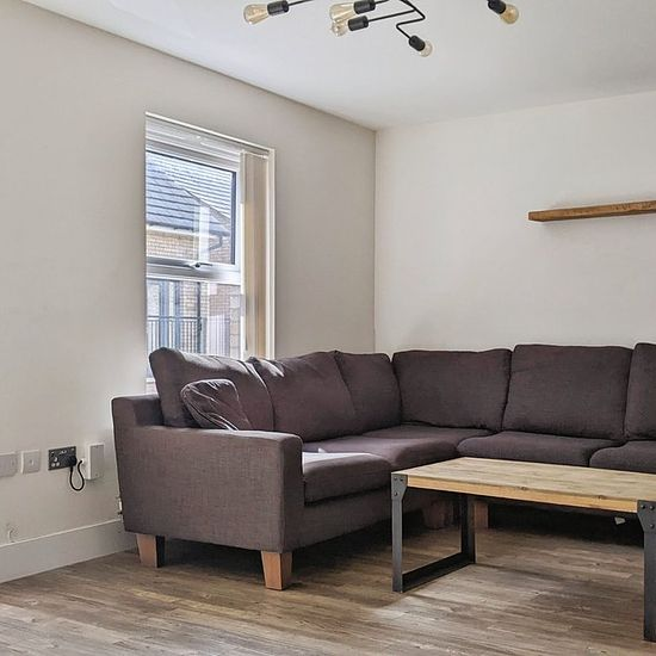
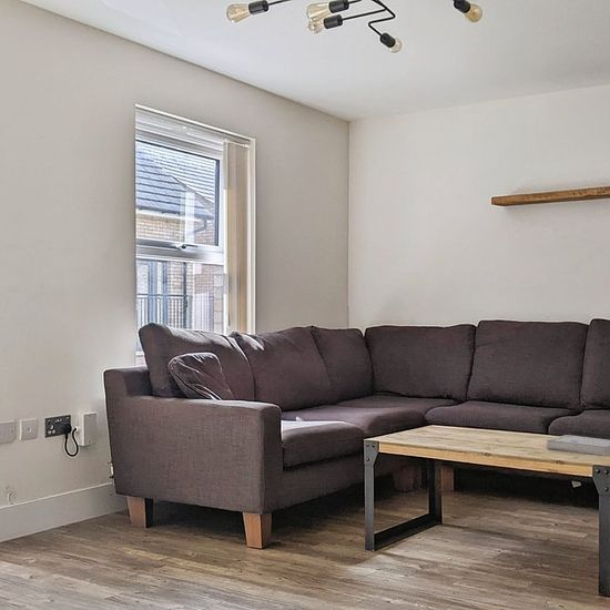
+ book (584, 445)
